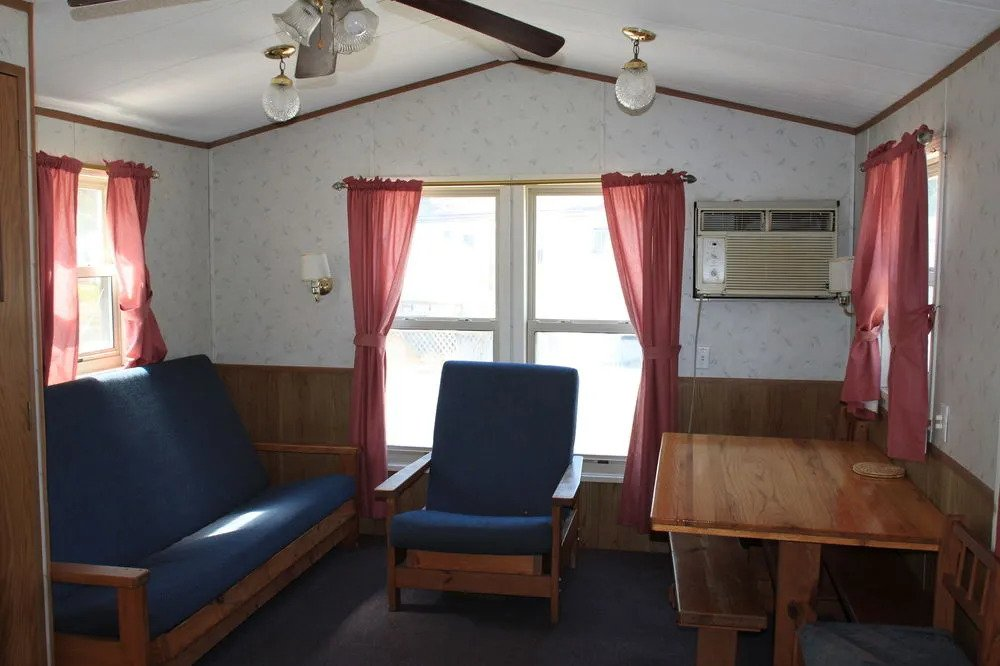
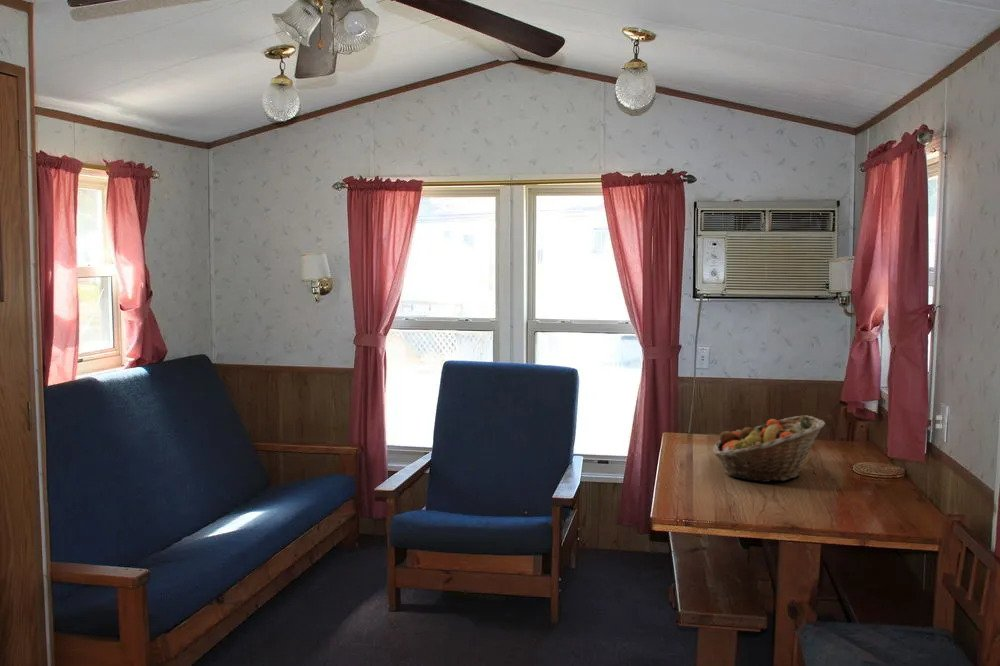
+ fruit basket (767, 445)
